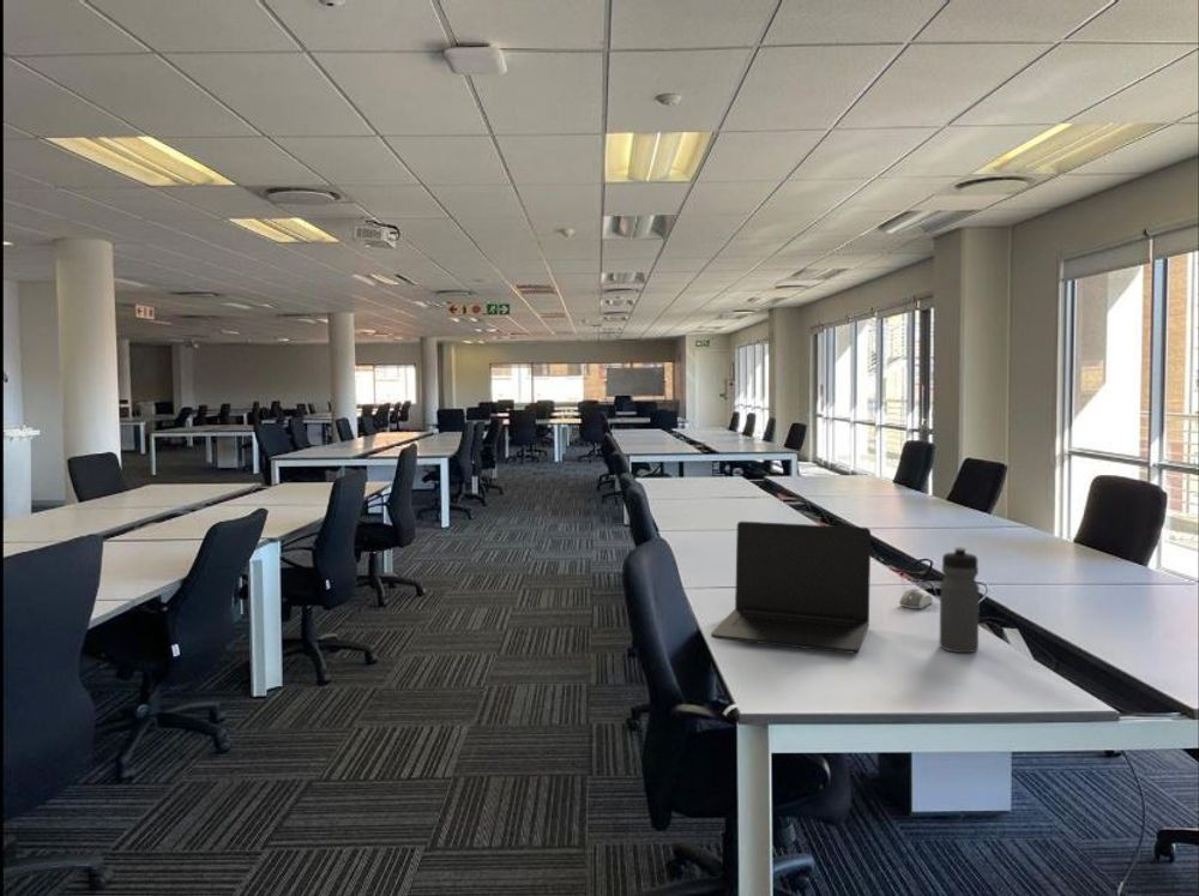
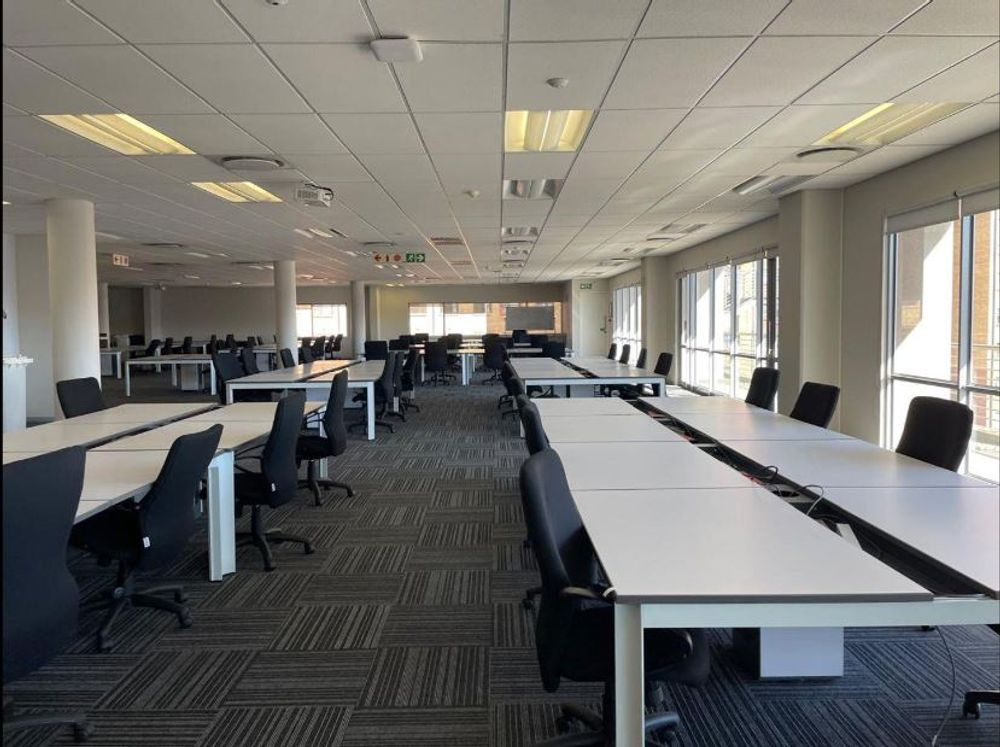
- computer mouse (916, 596)
- water bottle (959, 597)
- laptop (791, 582)
